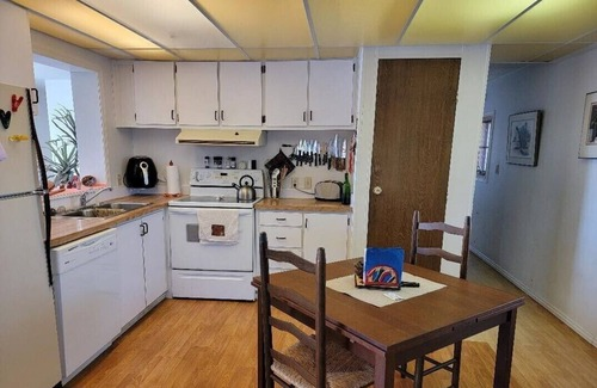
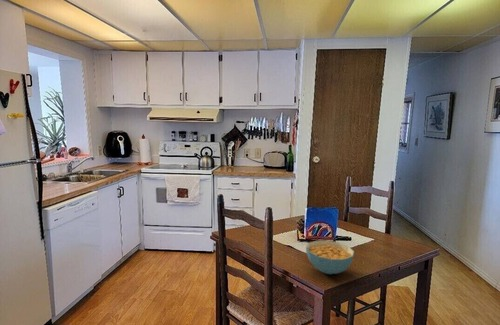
+ cereal bowl (329, 260)
